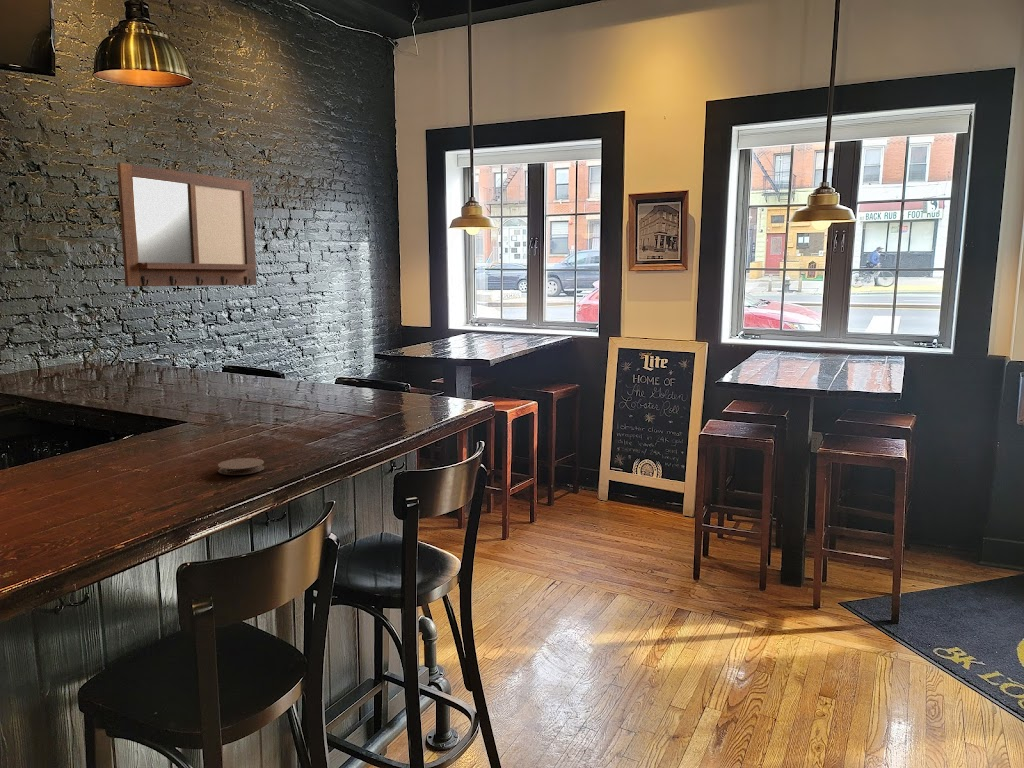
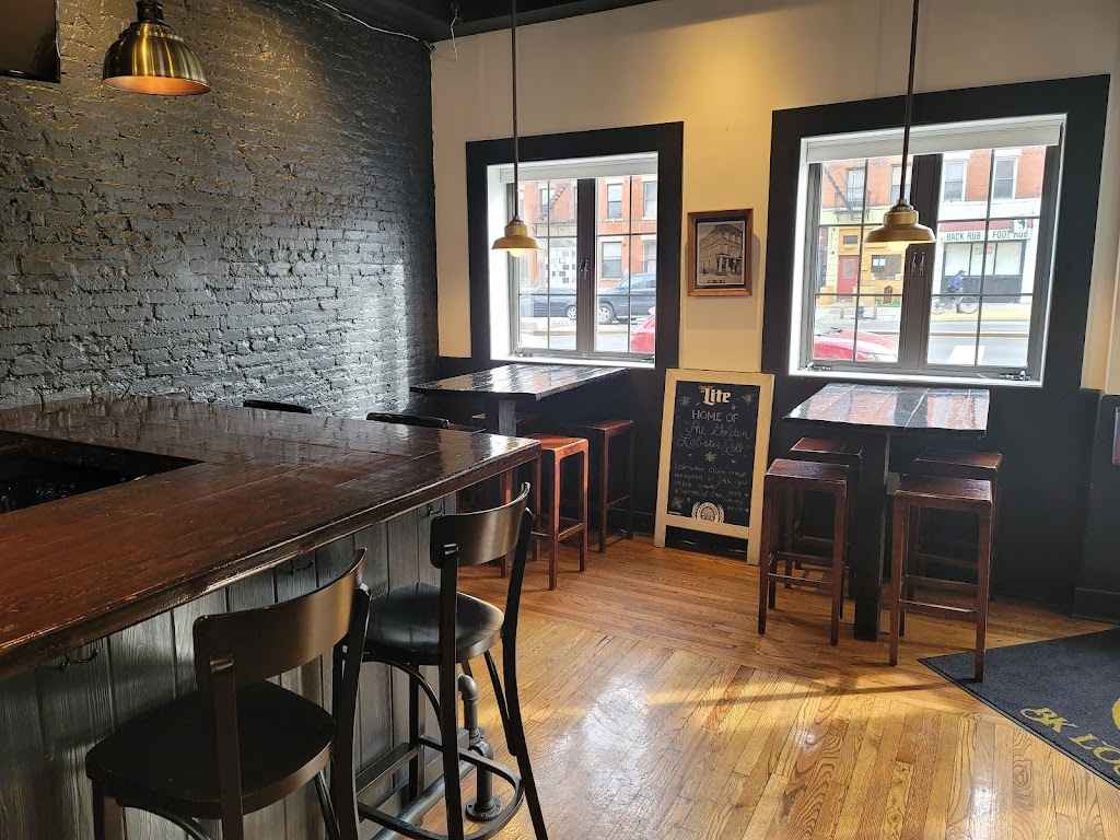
- coaster (241, 466)
- writing board (197, 229)
